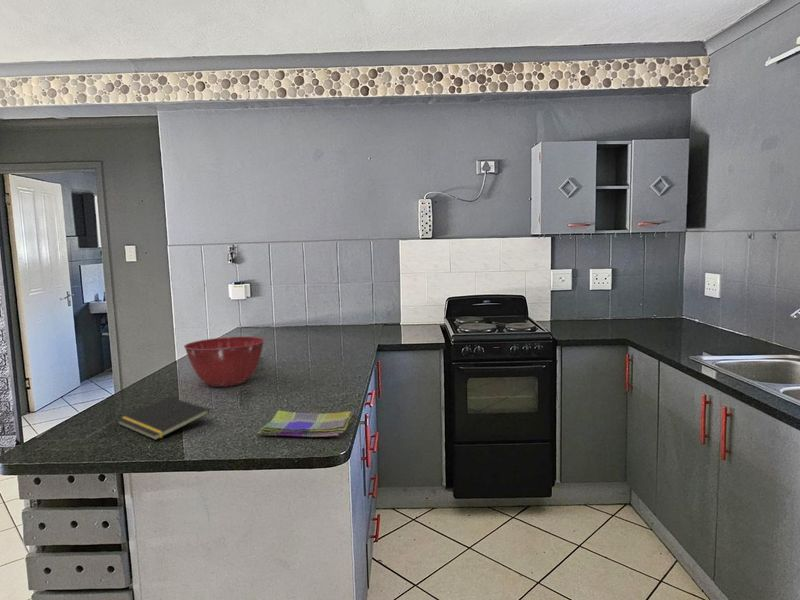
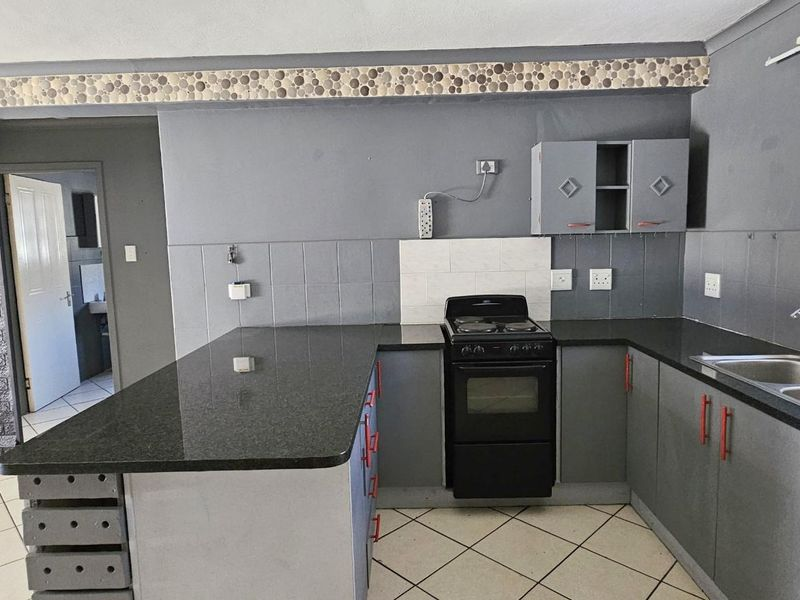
- notepad (163, 416)
- dish towel (309, 422)
- mixing bowl (226, 362)
